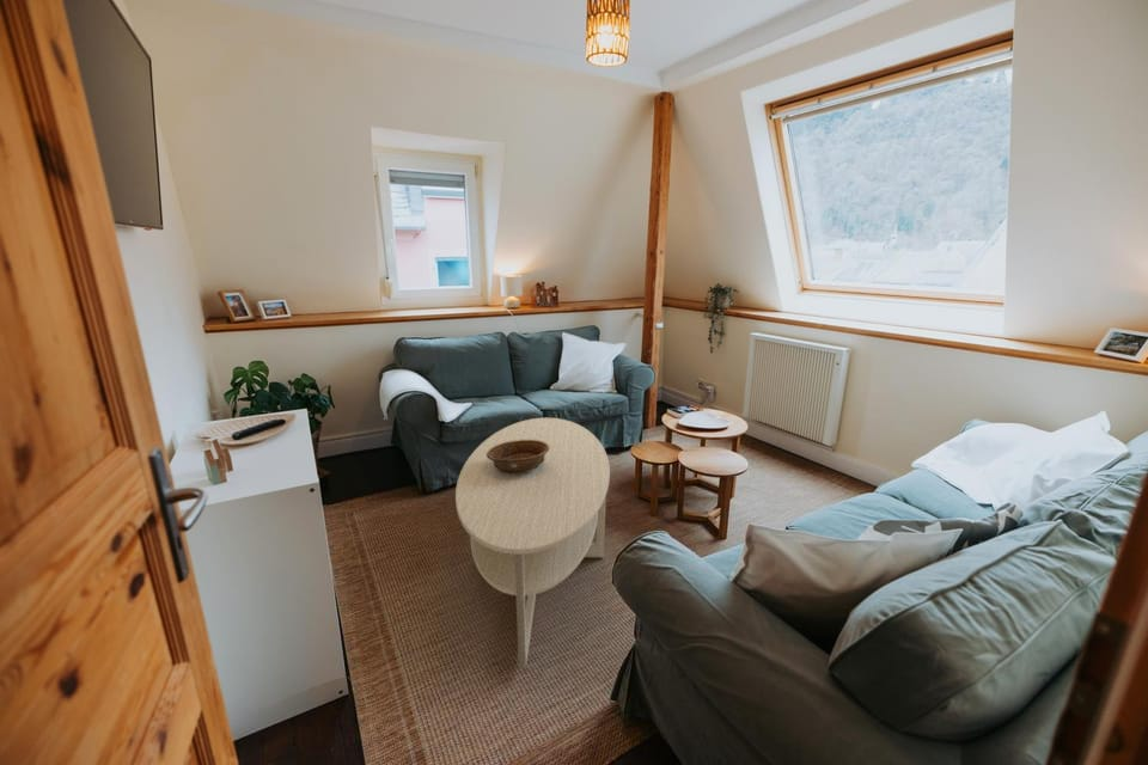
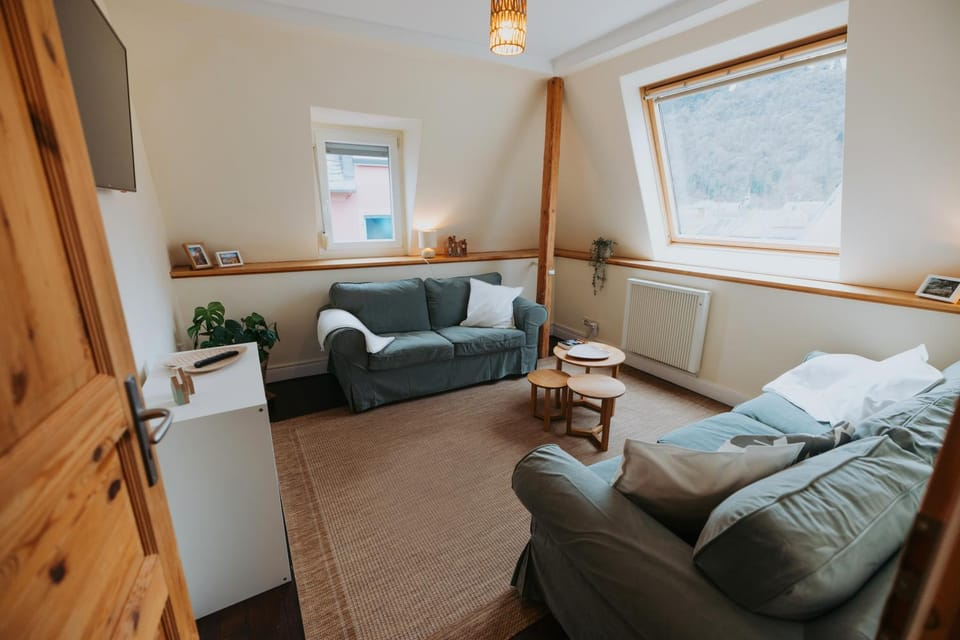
- coffee table (537, 510)
- decorative bowl (518, 457)
